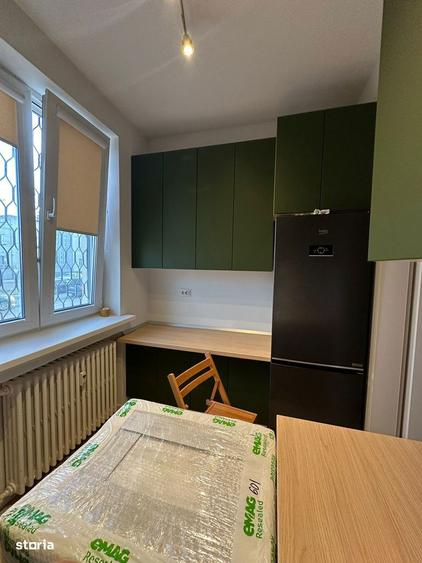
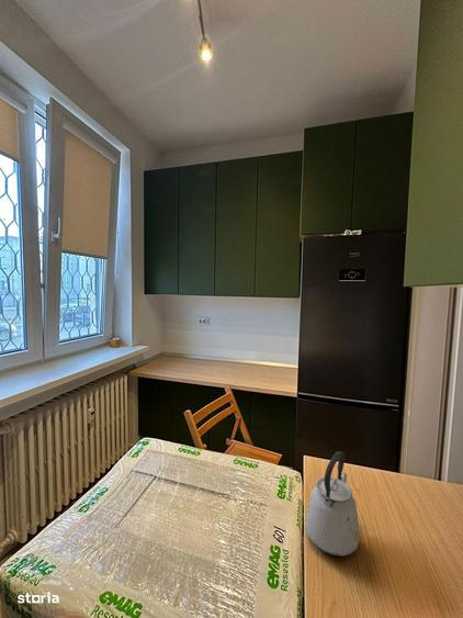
+ kettle (336, 492)
